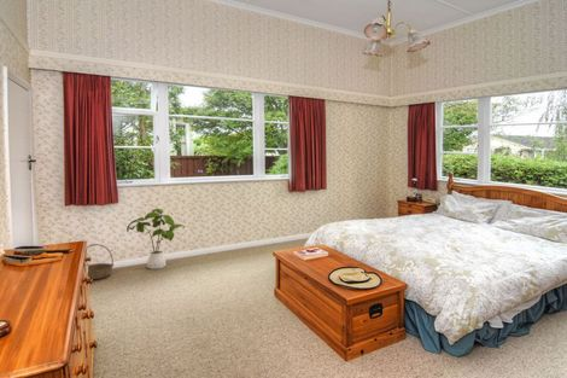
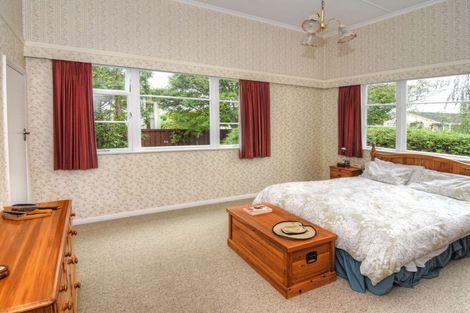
- house plant (160, 238)
- basket (95, 263)
